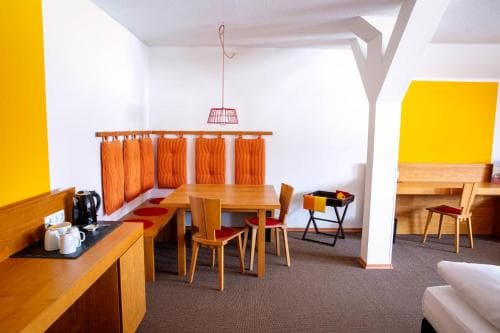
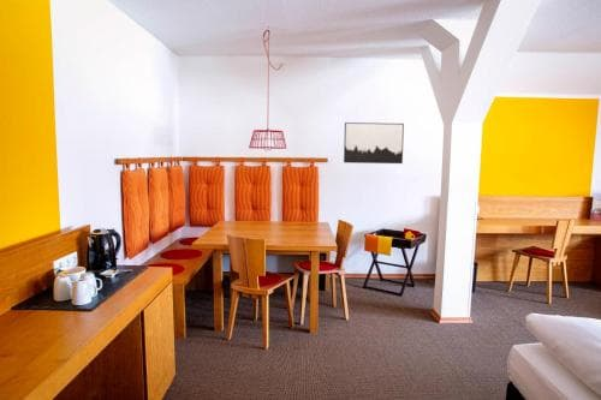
+ wall art (373, 143)
